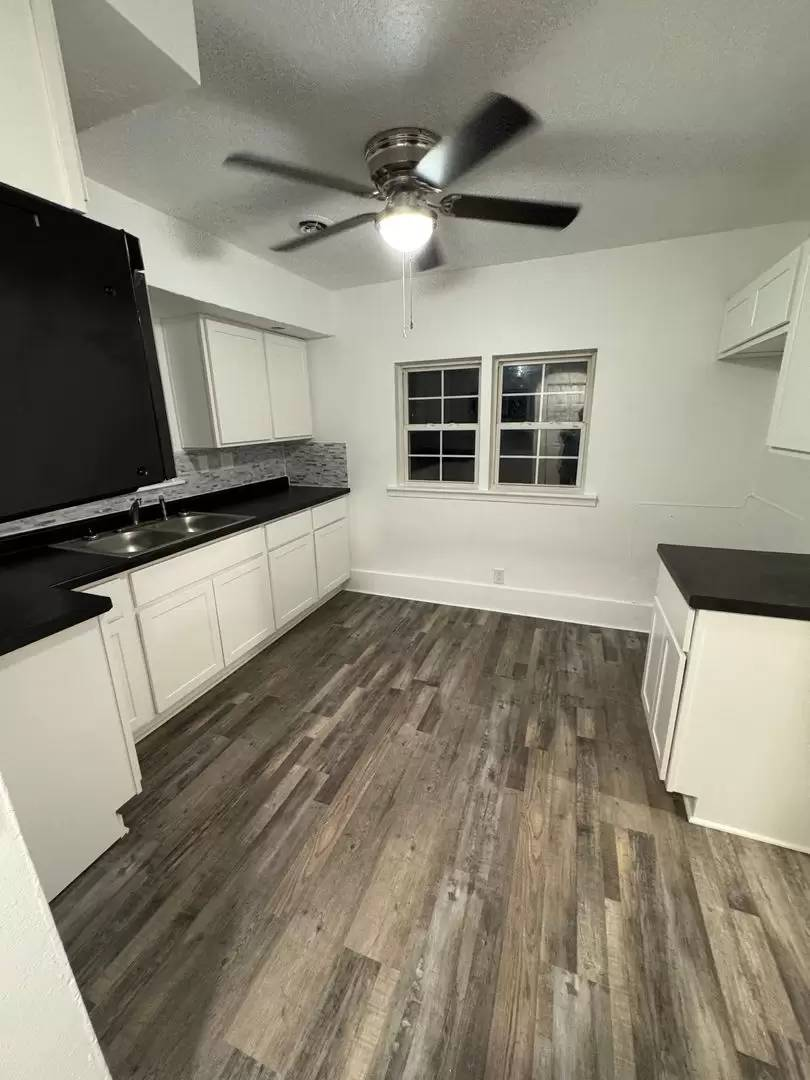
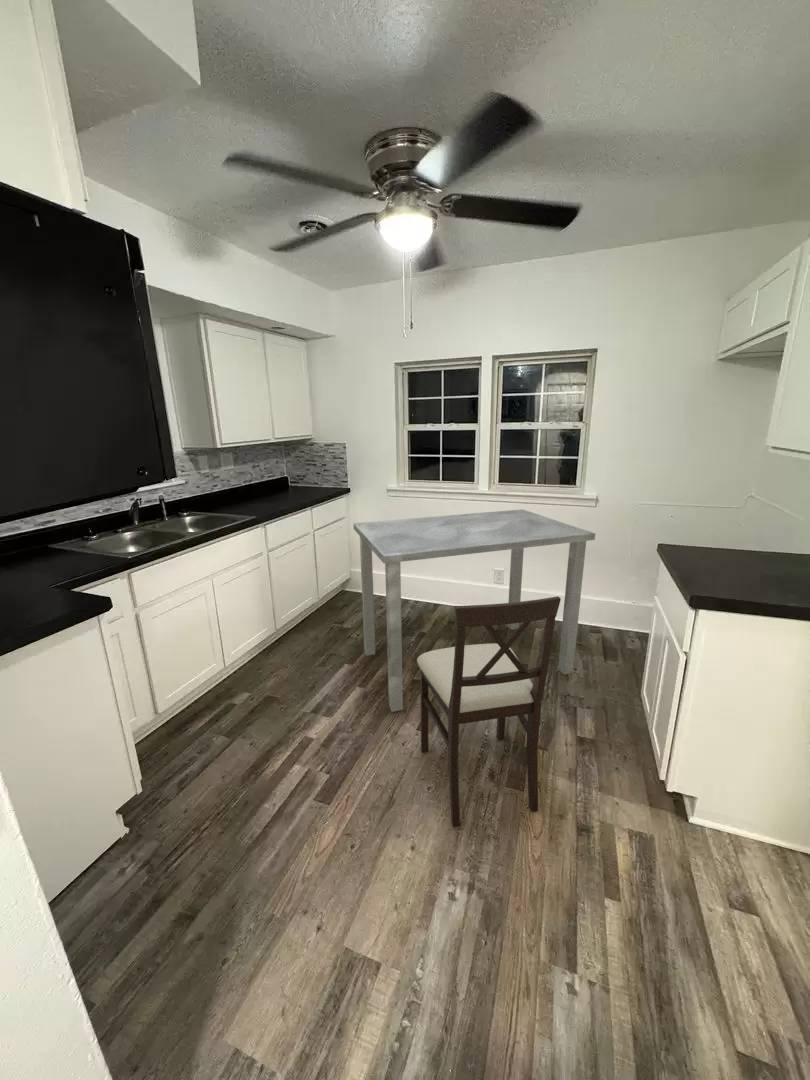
+ chair (480, 684)
+ dining table (464, 554)
